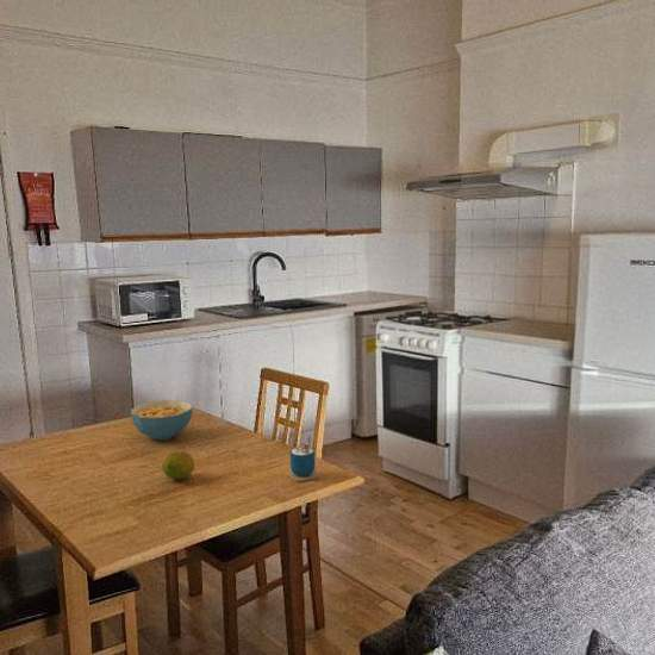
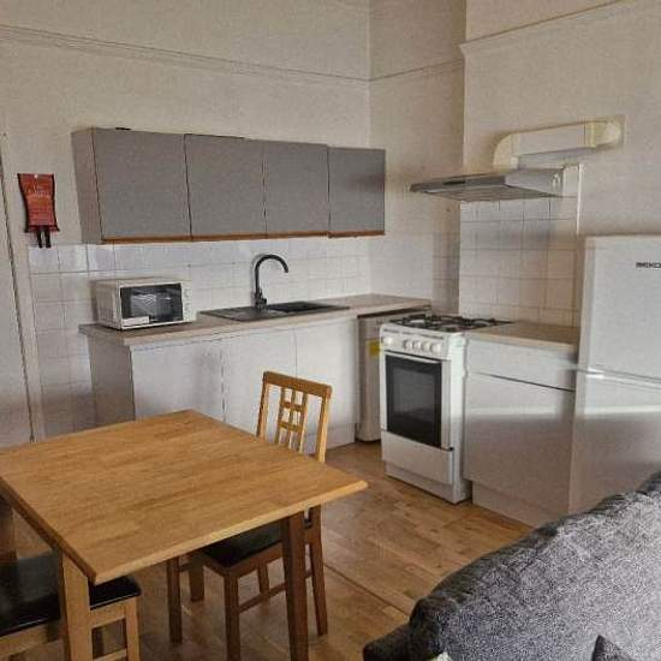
- cup (301, 454)
- fruit (177, 464)
- cereal bowl (162, 423)
